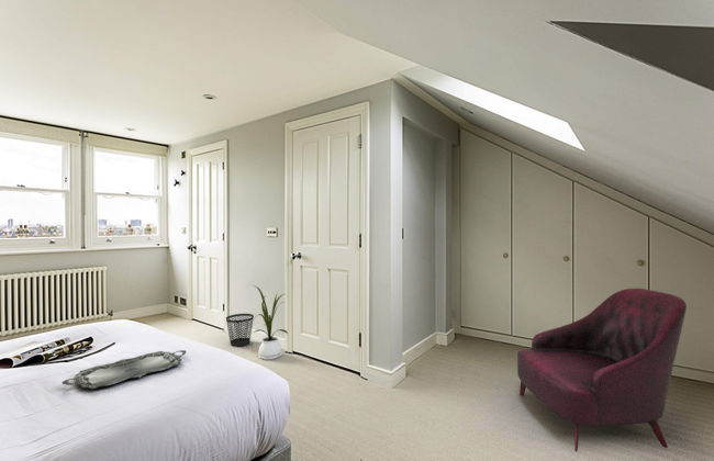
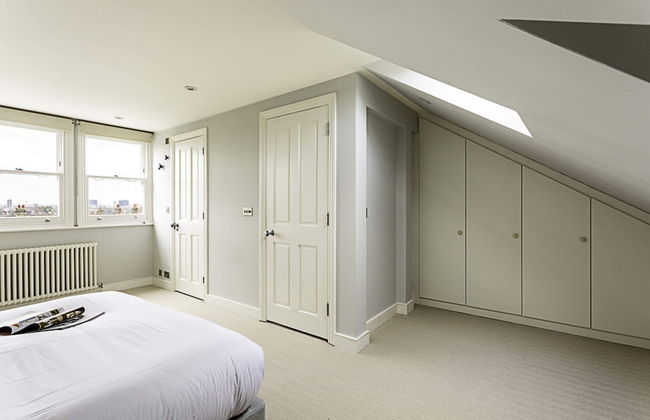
- wastebasket (239, 329)
- armchair (596, 355)
- serving tray (131, 368)
- house plant (268, 321)
